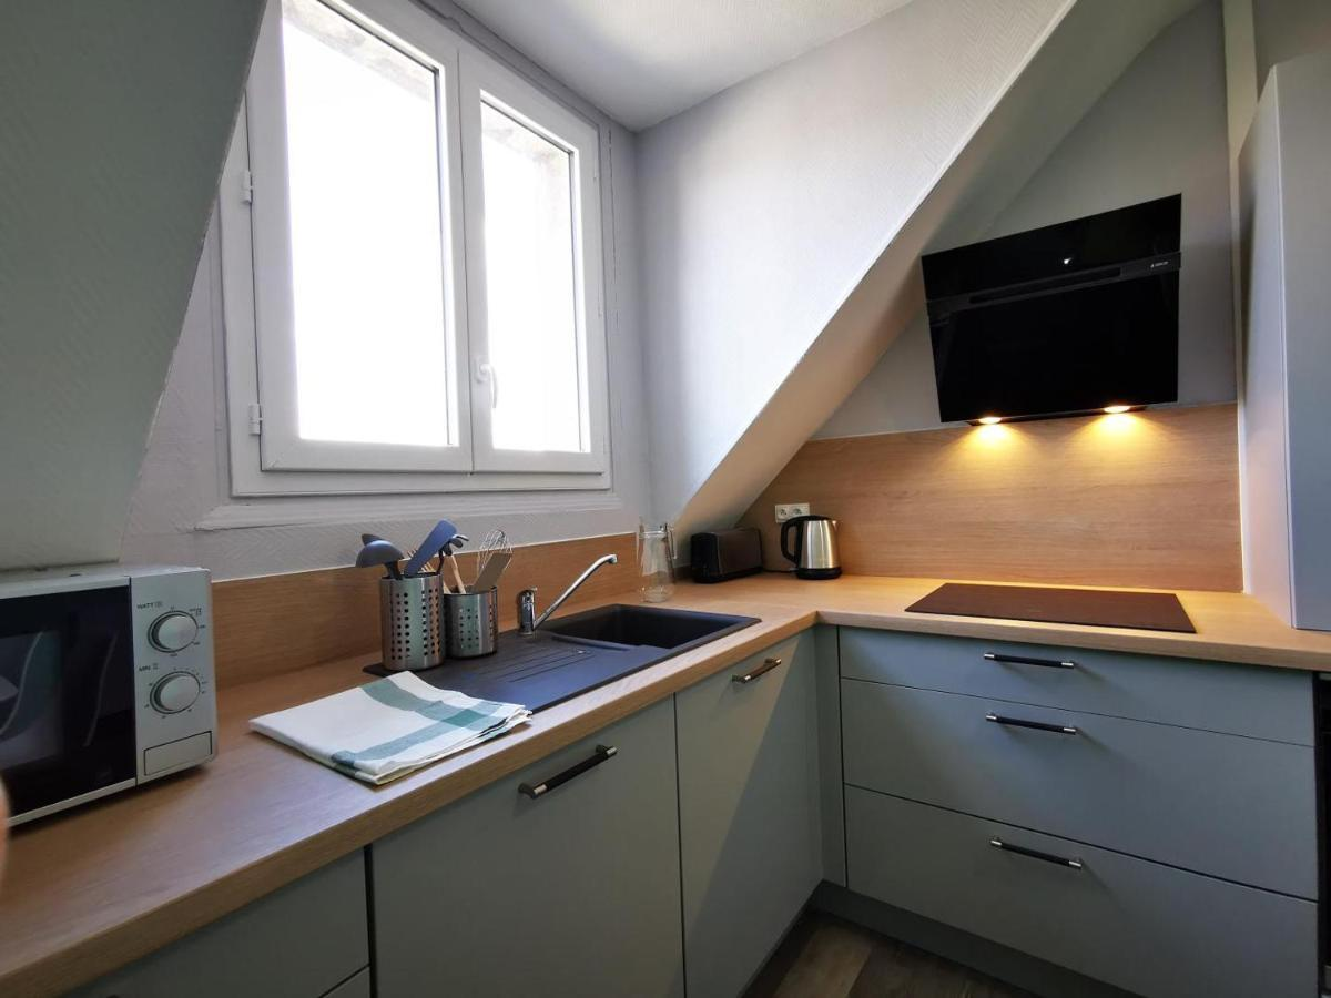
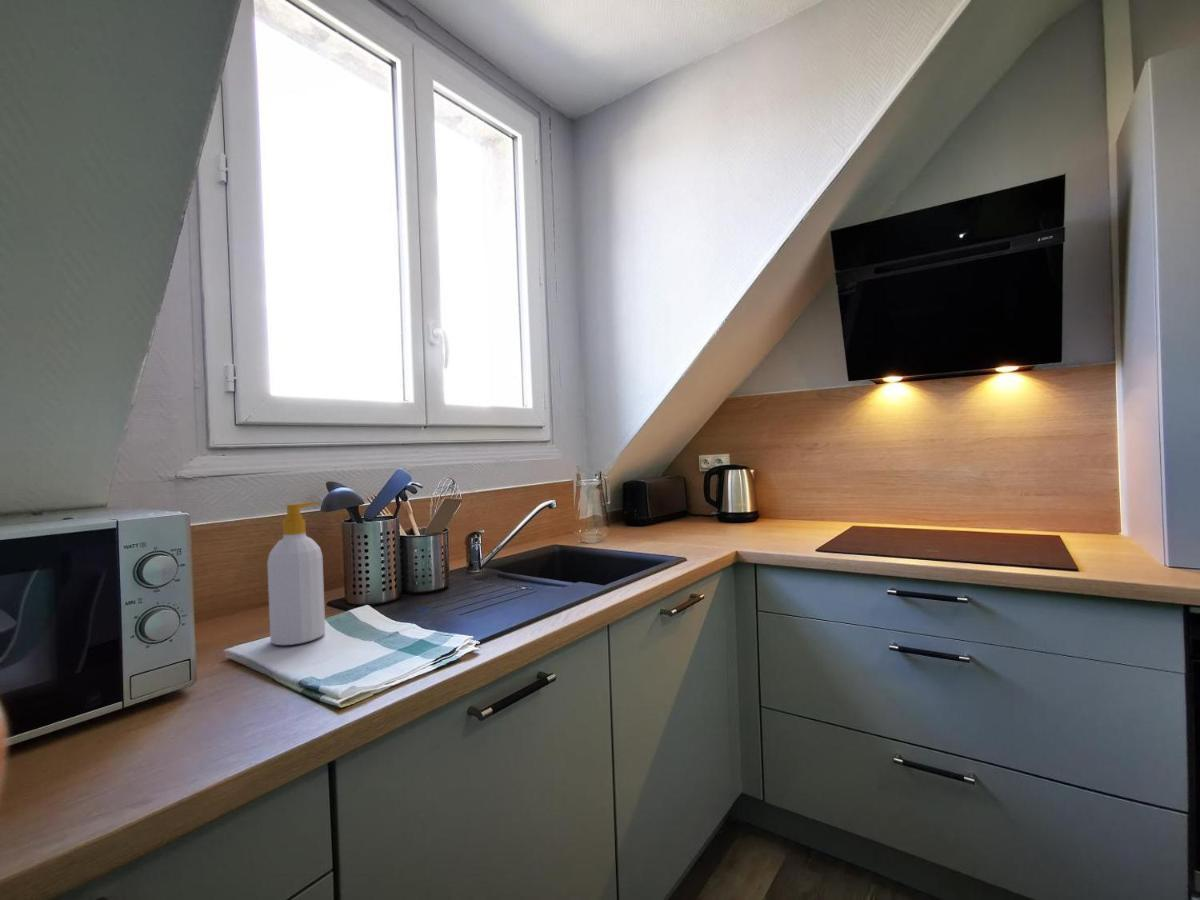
+ soap bottle (298, 570)
